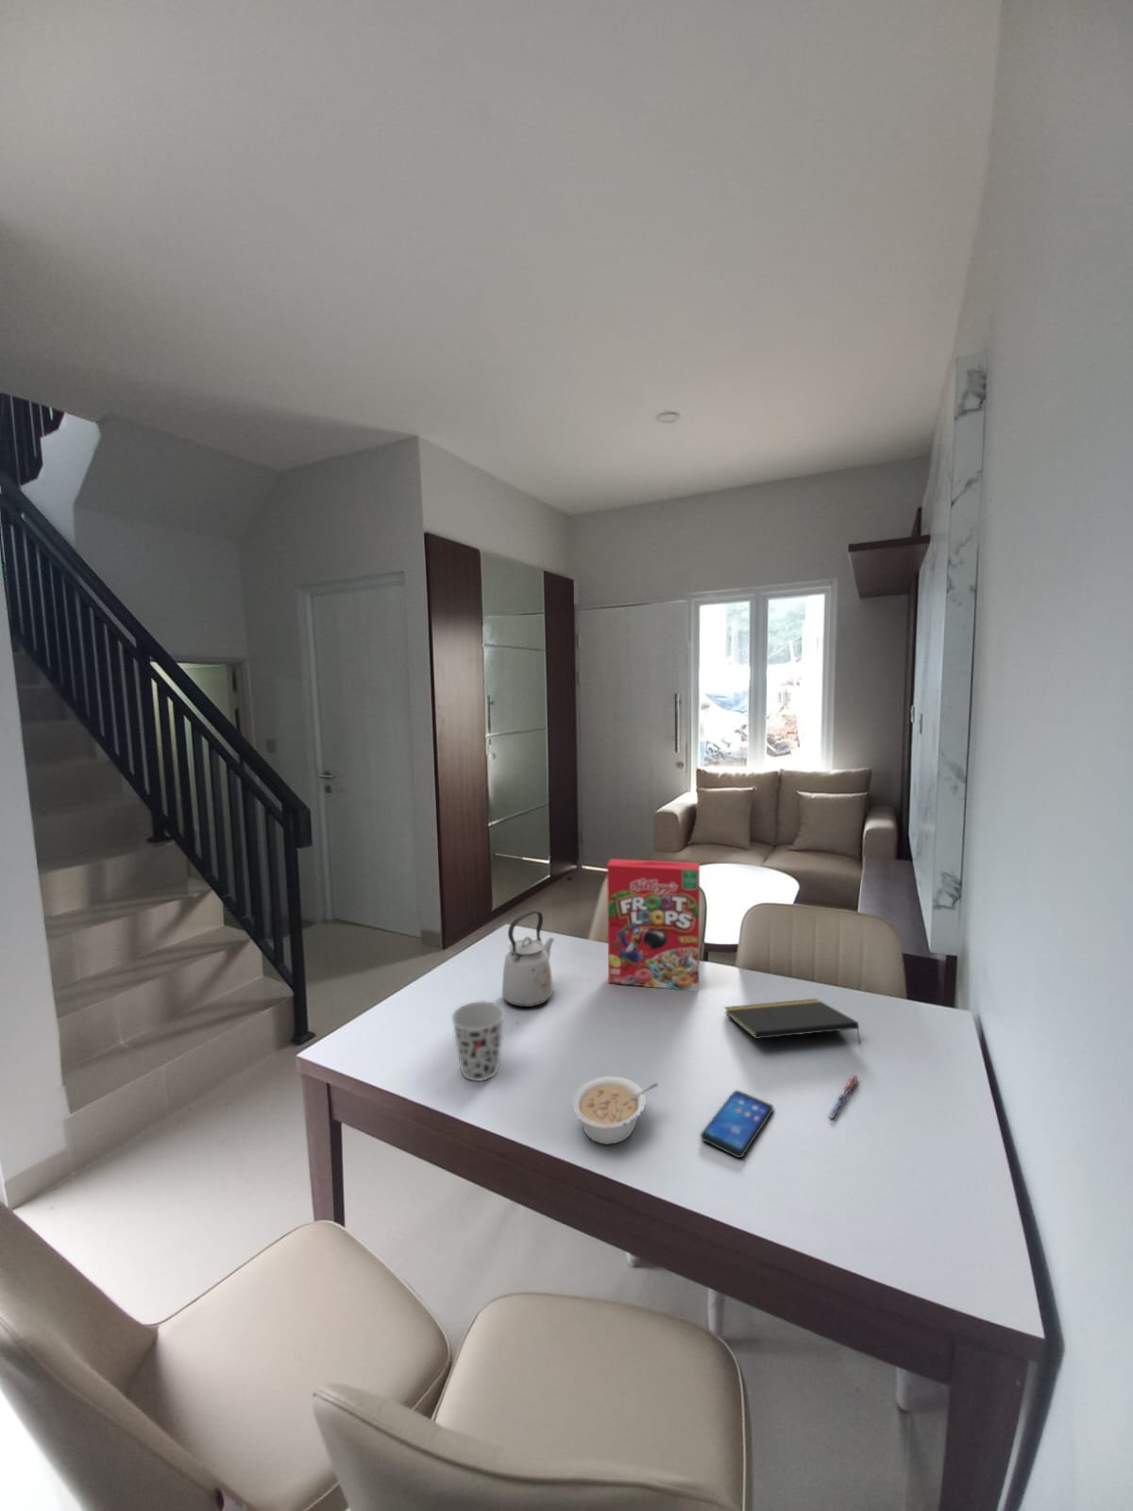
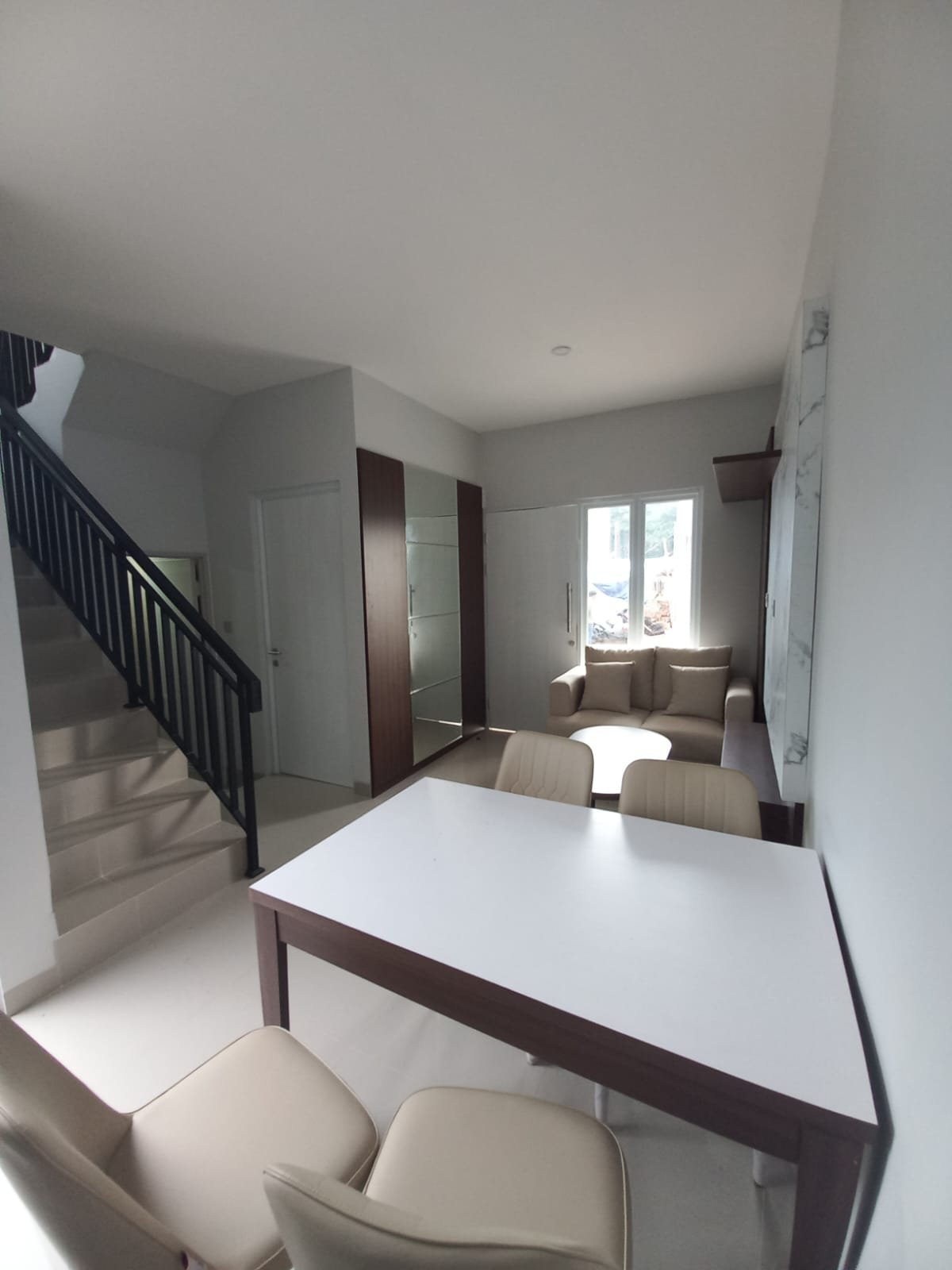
- cup (478, 1042)
- cereal box (653, 922)
- legume (611, 1108)
- smartphone (738, 1121)
- pen (843, 1095)
- kettle (532, 953)
- notepad (788, 1017)
